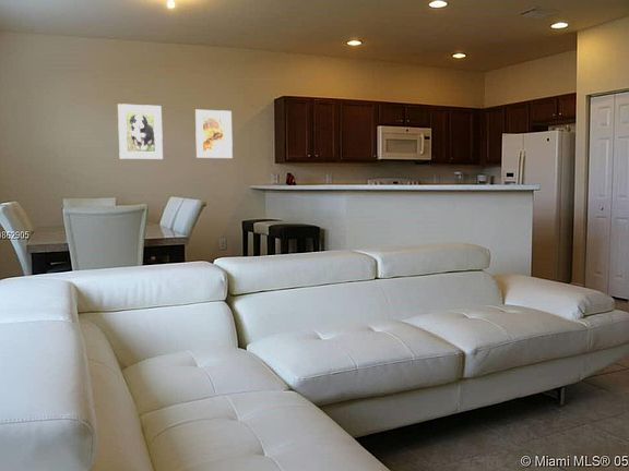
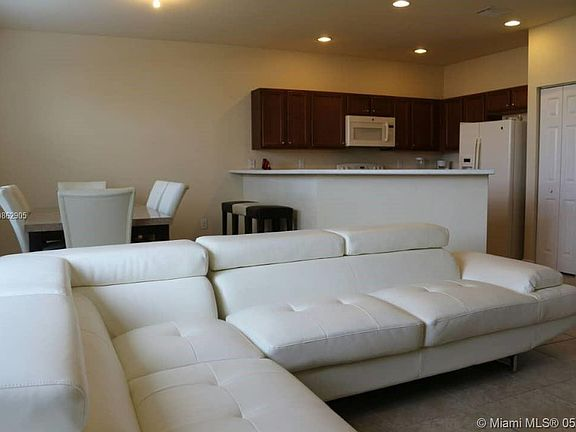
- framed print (140, 132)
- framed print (214, 134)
